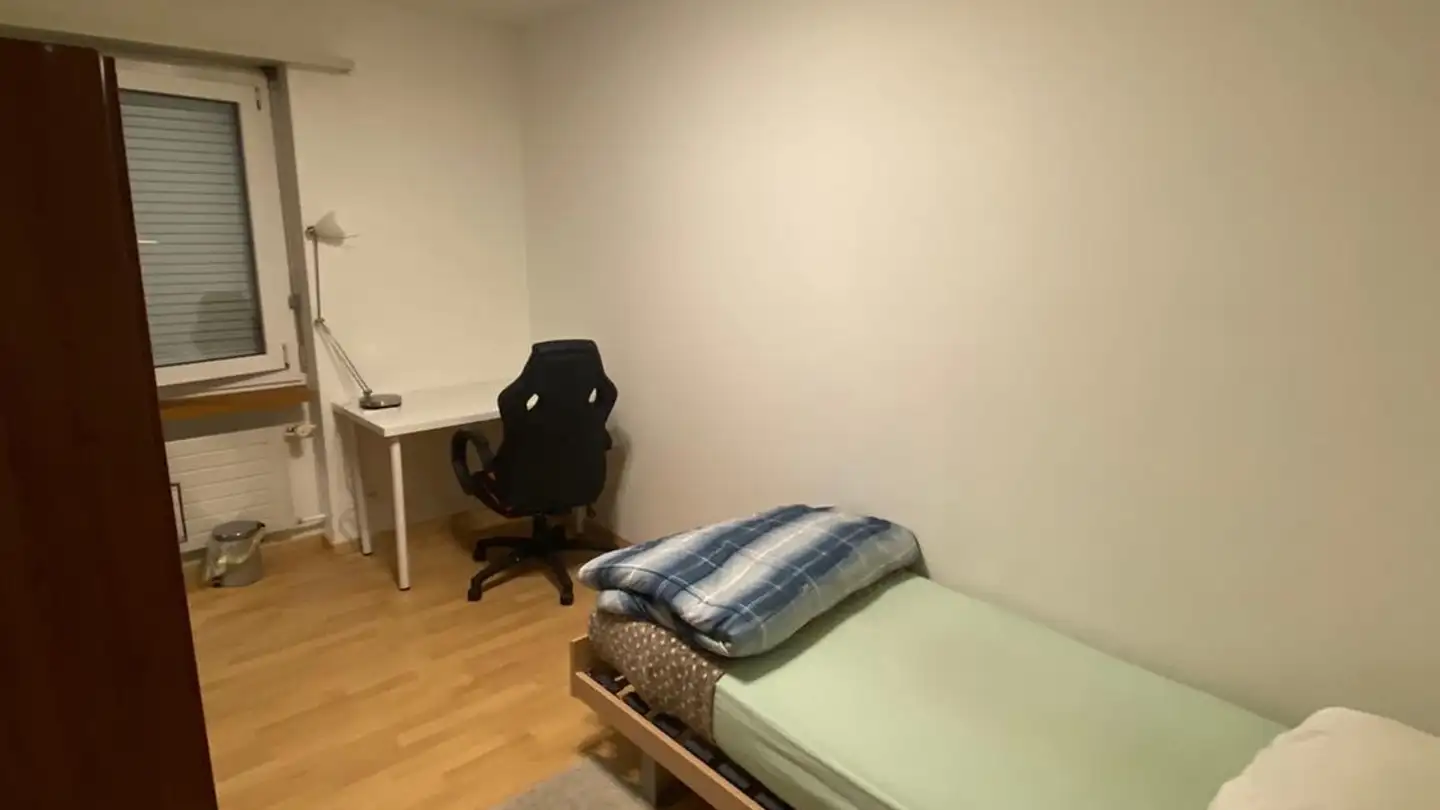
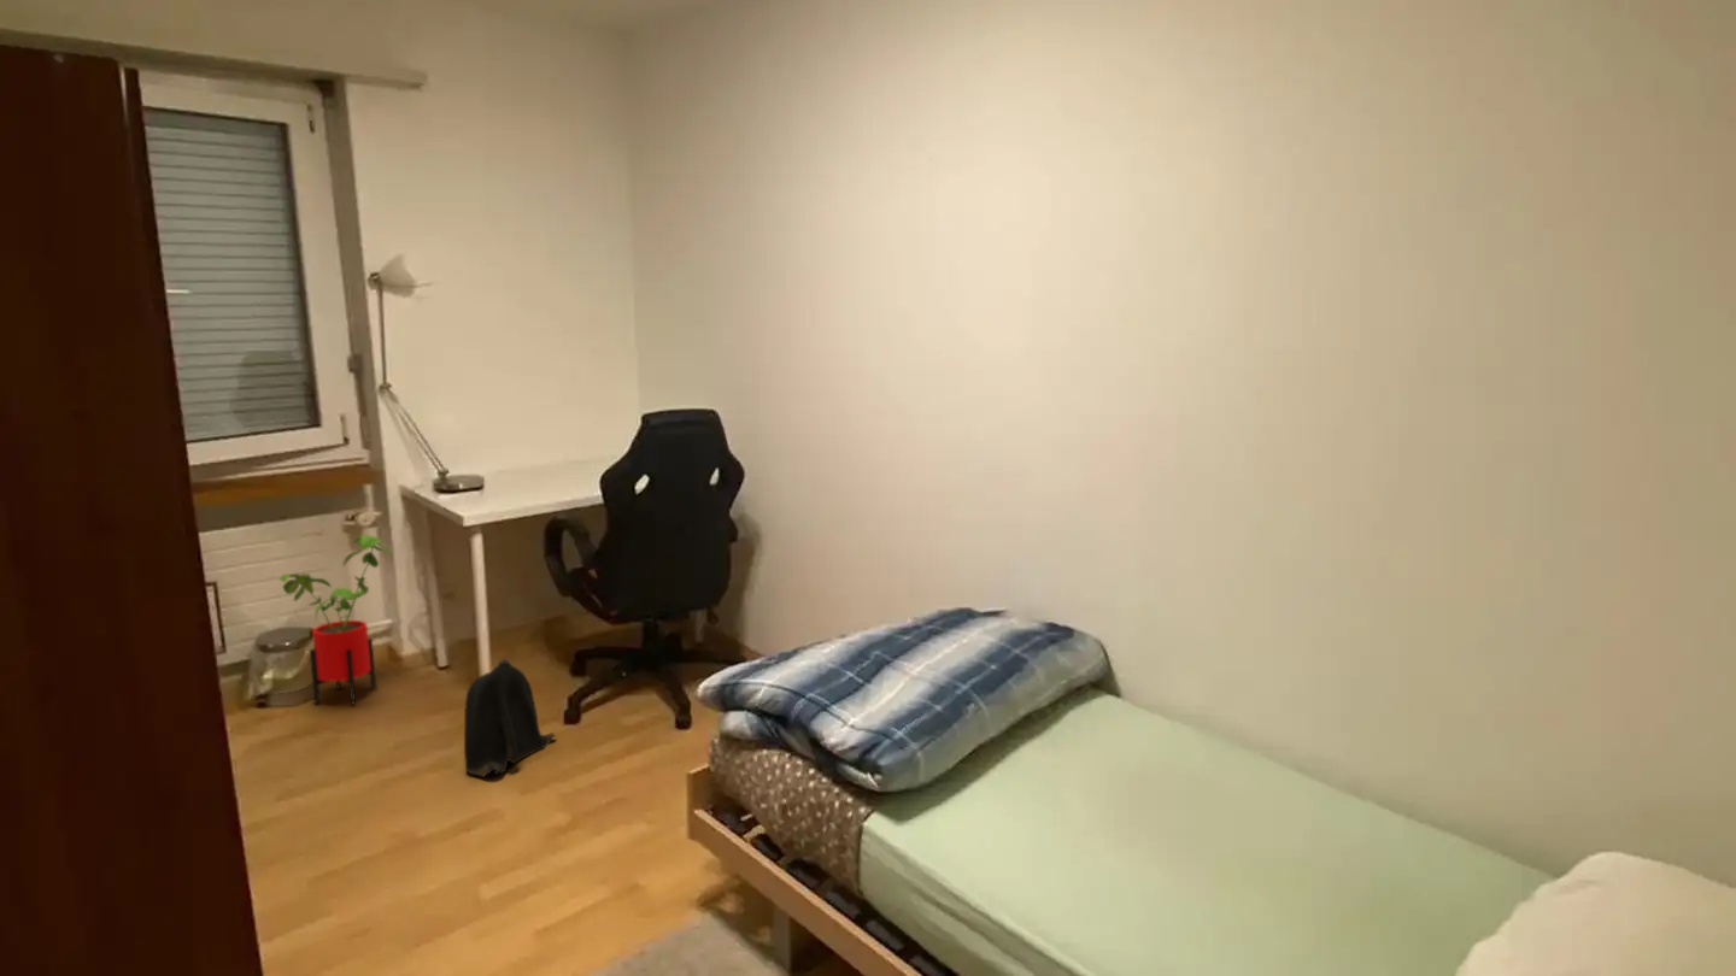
+ backpack (508, 709)
+ house plant (346, 617)
